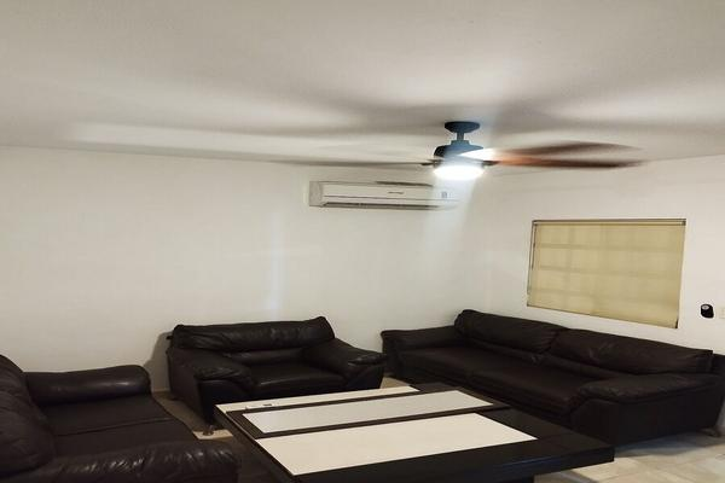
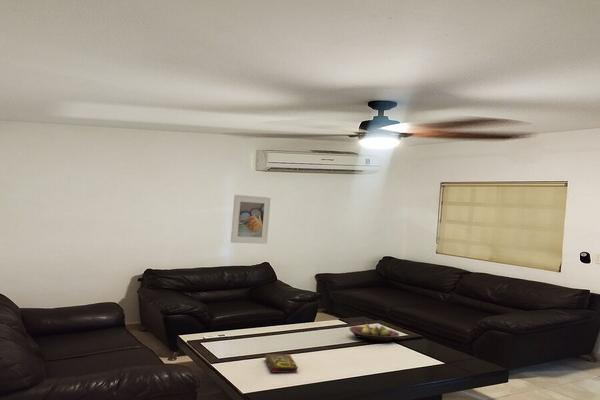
+ fruit bowl (374, 332)
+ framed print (251, 219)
+ book (280, 363)
